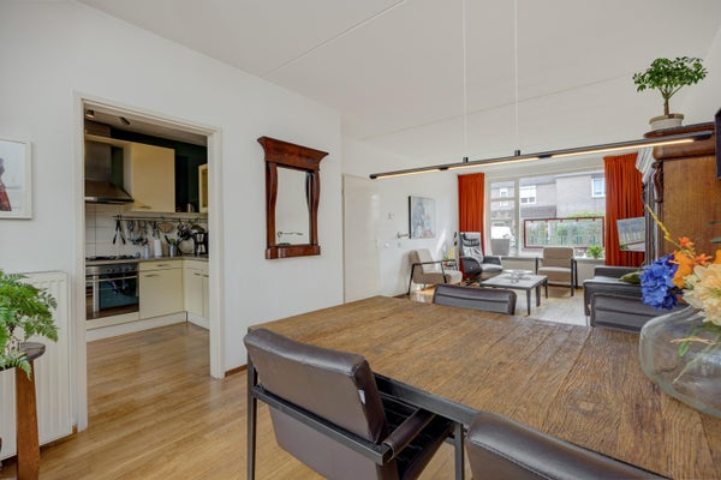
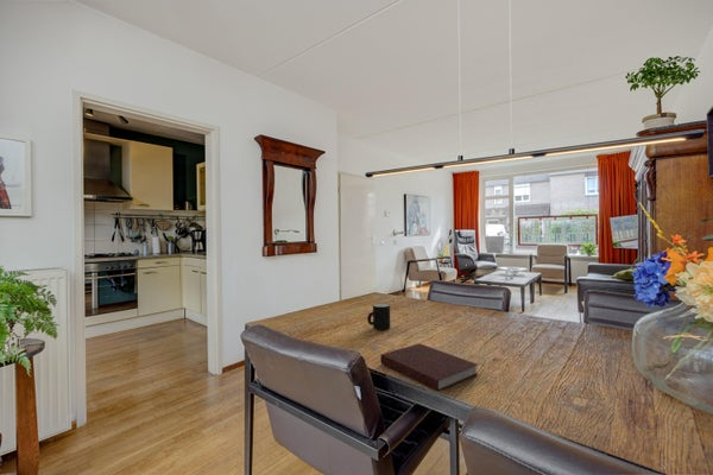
+ notebook (427, 363)
+ mug (378, 316)
